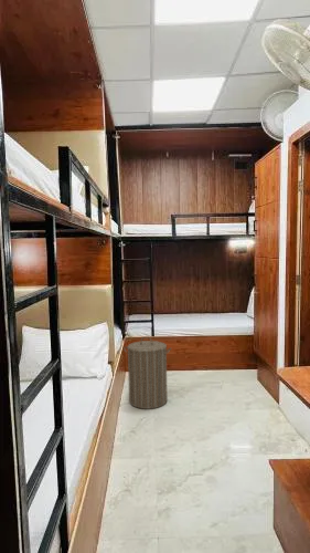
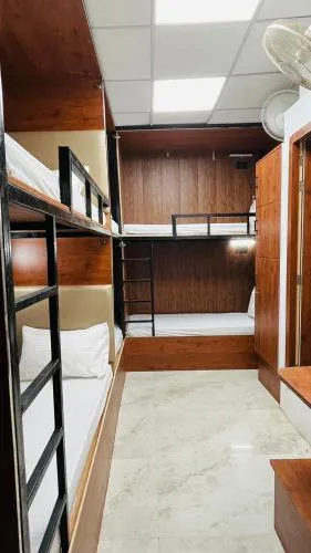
- laundry hamper (147, 368)
